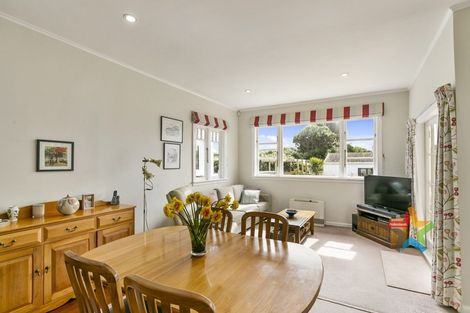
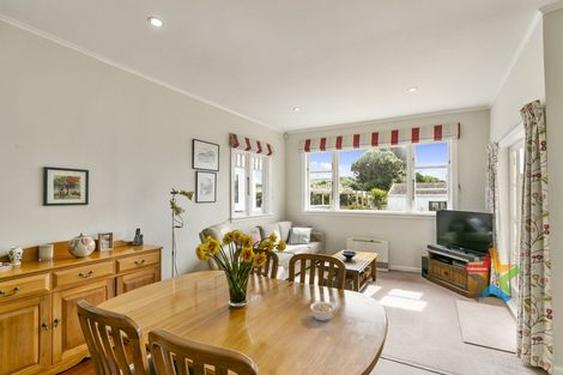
+ legume (322, 310)
